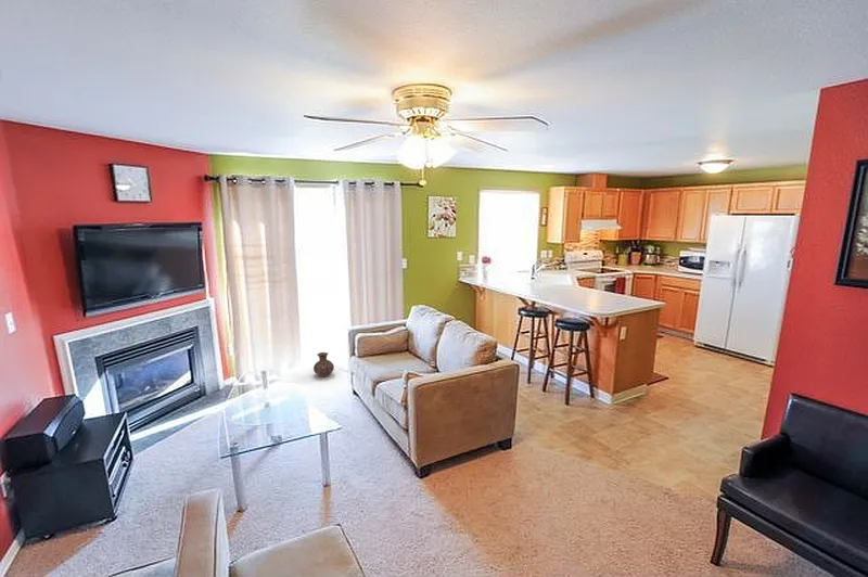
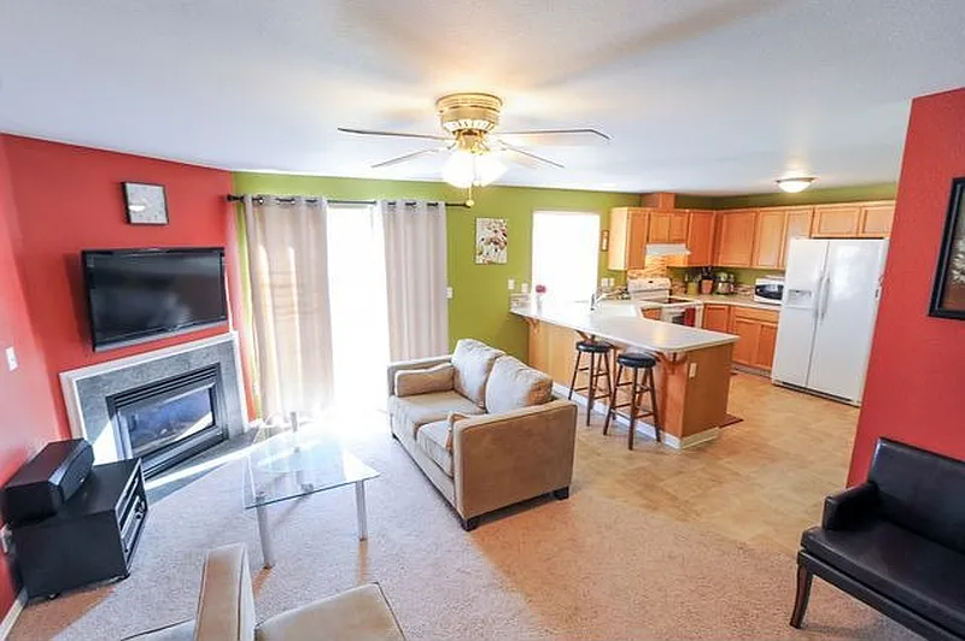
- ceramic jug (323, 364)
